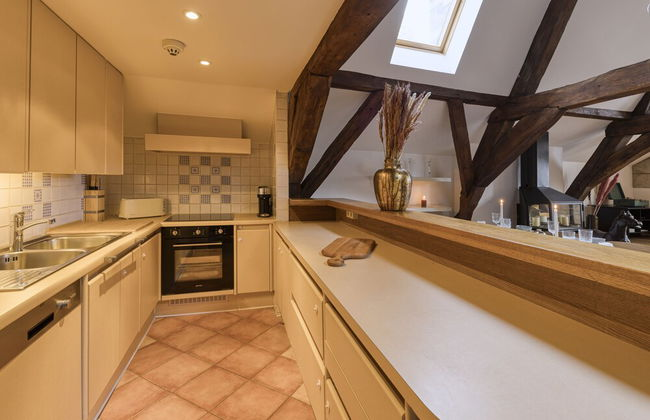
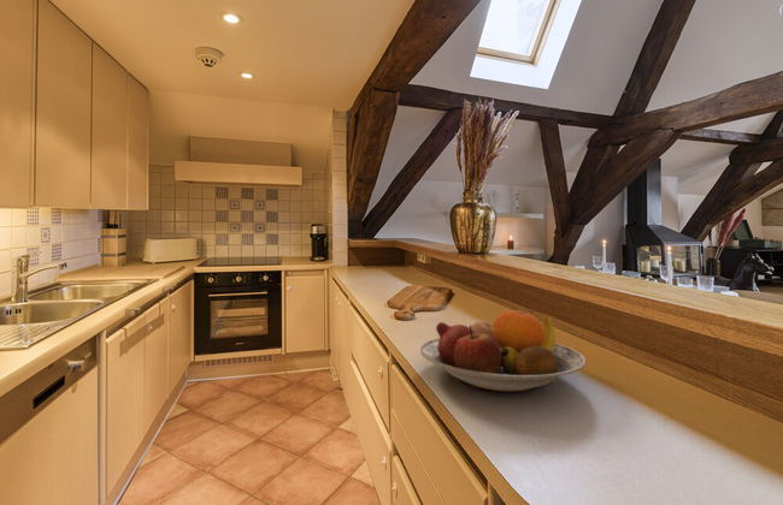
+ fruit bowl (498, 344)
